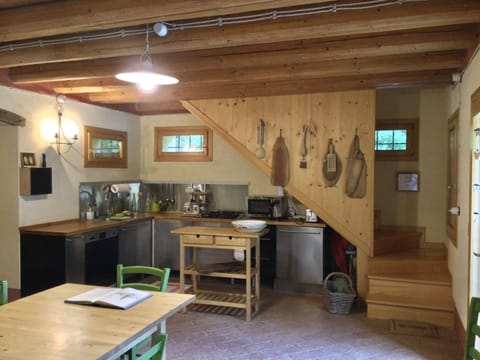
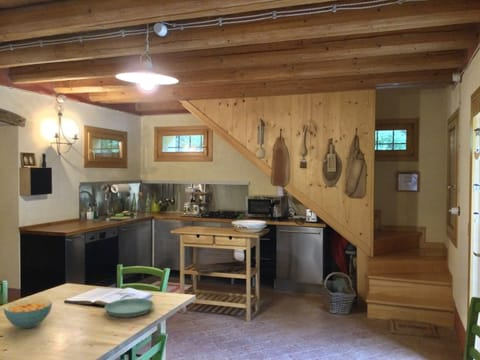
+ cereal bowl (28, 315)
+ saucer (129, 308)
